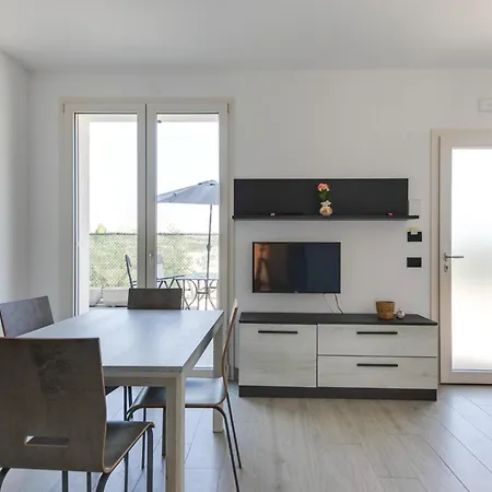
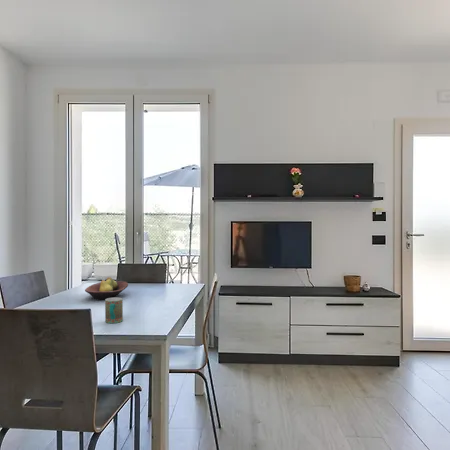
+ mug (113, 311)
+ fruit bowl (107, 287)
